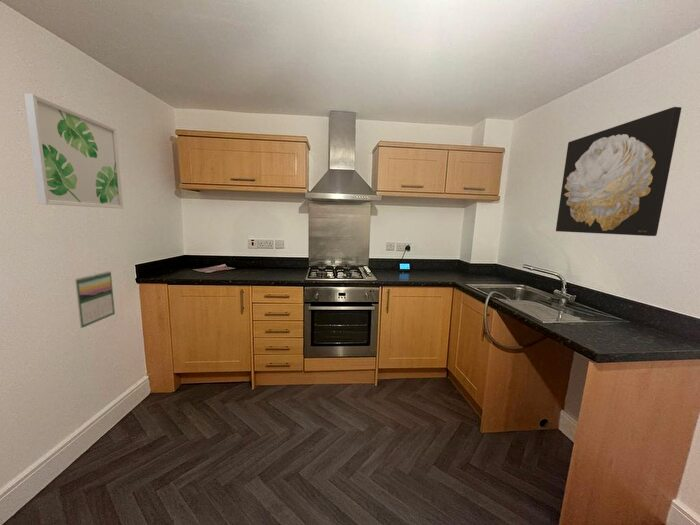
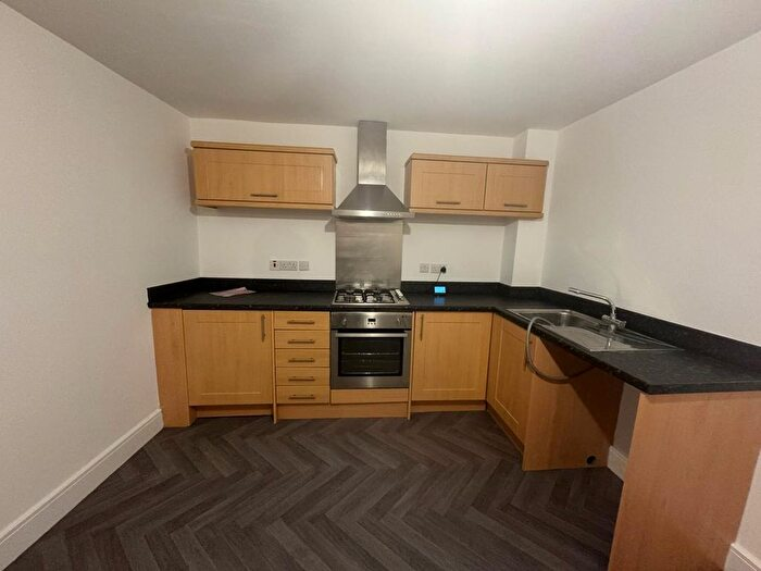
- wall art (606, 182)
- calendar (96, 297)
- wall art (82, 161)
